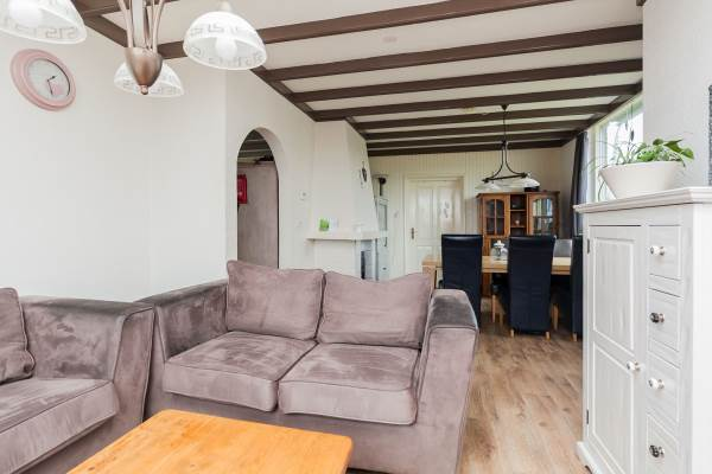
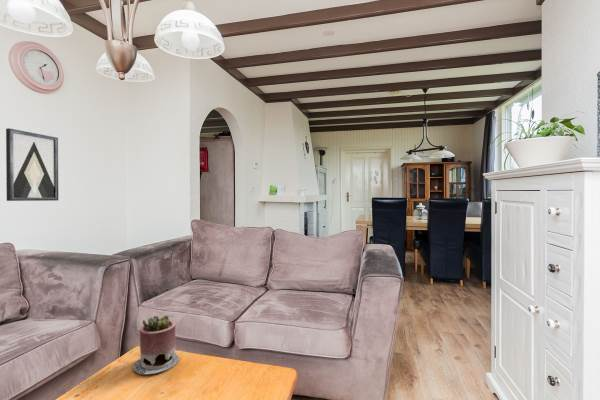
+ succulent planter (156, 339)
+ wall art (34, 167)
